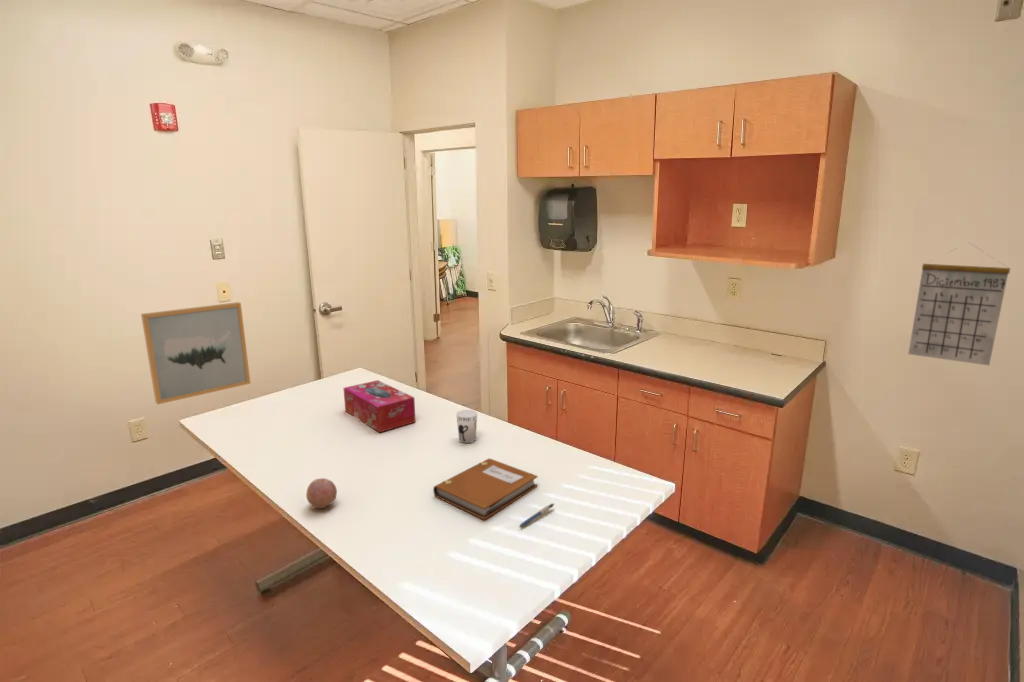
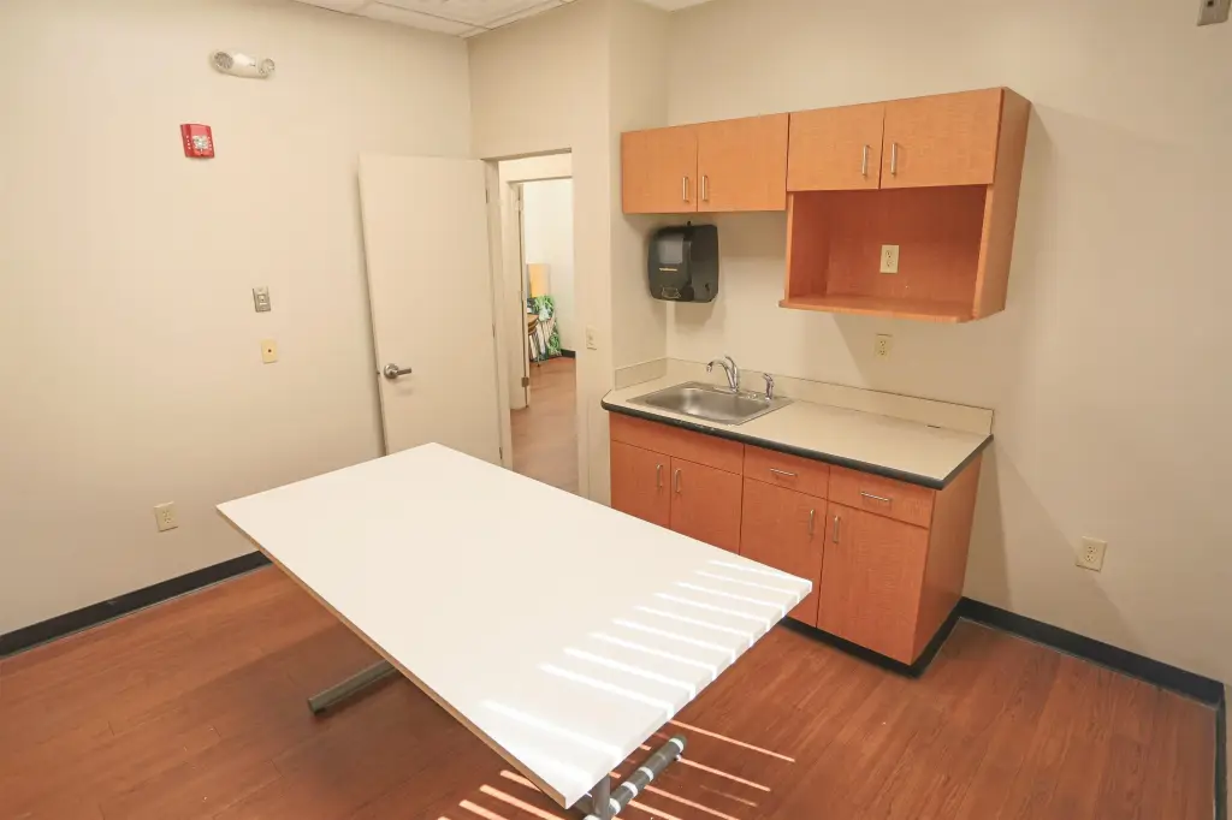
- wall art (199, 351)
- fruit (321, 493)
- tissue box (378, 404)
- calendar (958, 302)
- cup (467, 426)
- pen (536, 514)
- notebook (487, 484)
